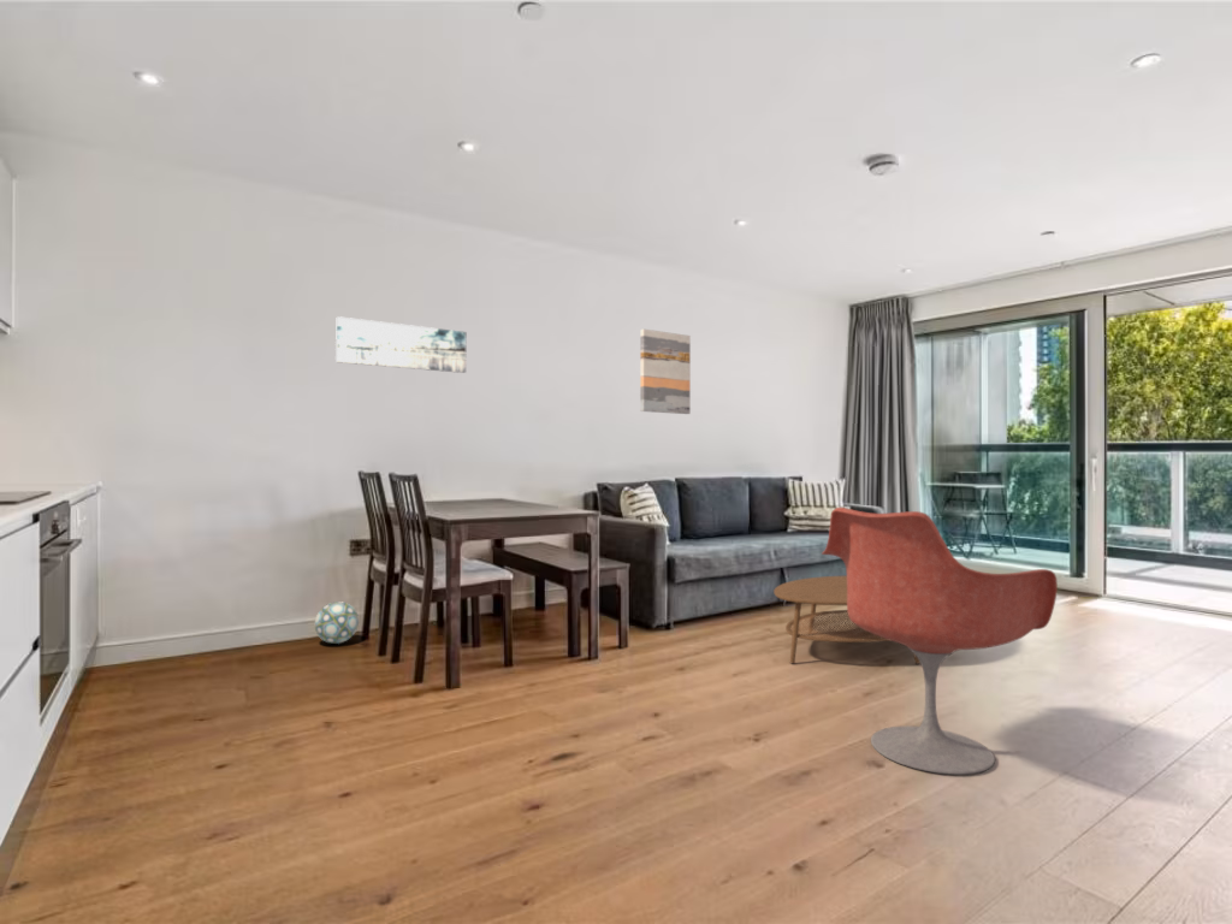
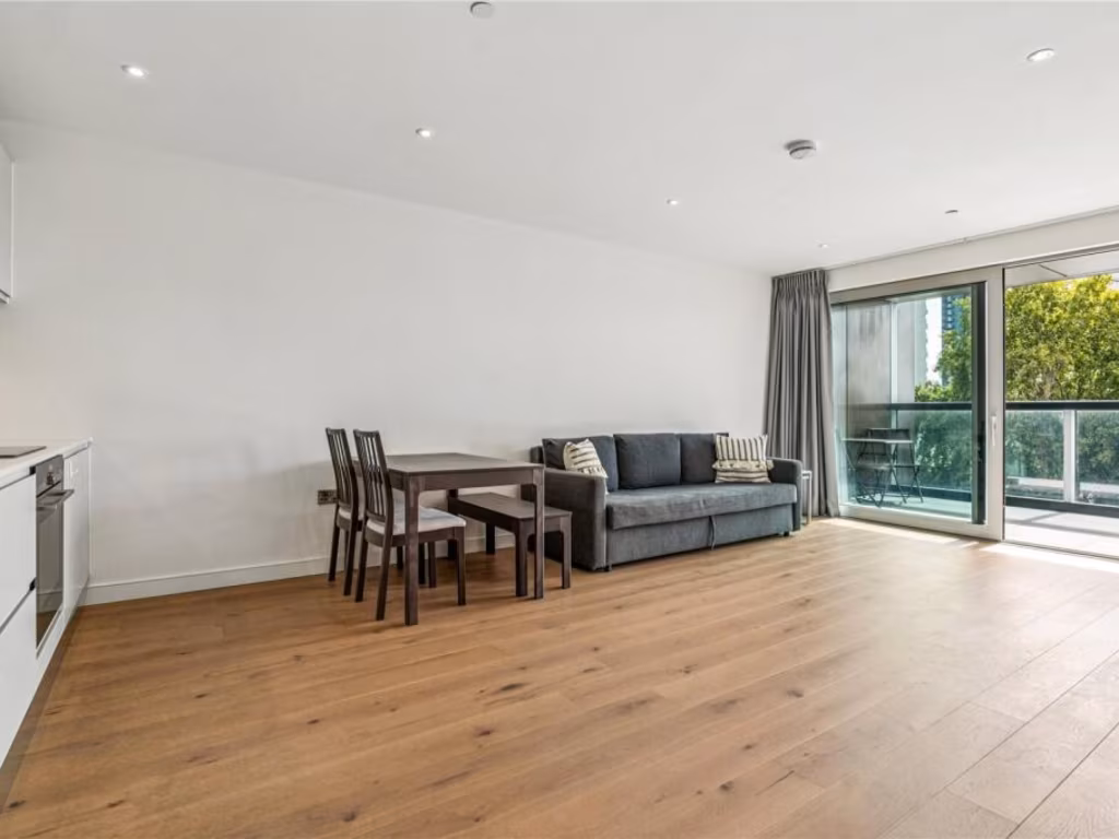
- wall art (665, 372)
- coffee table (855, 624)
- ball (337, 622)
- armchair (930, 627)
- wall art (404, 345)
